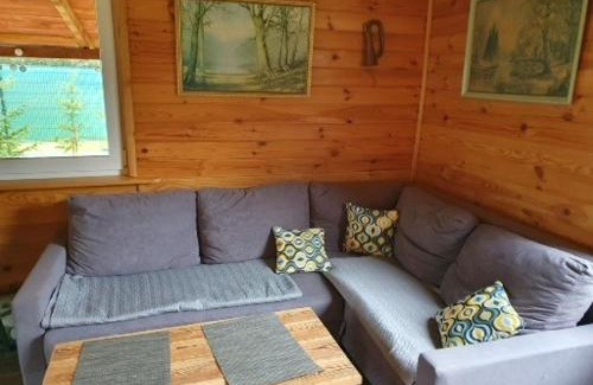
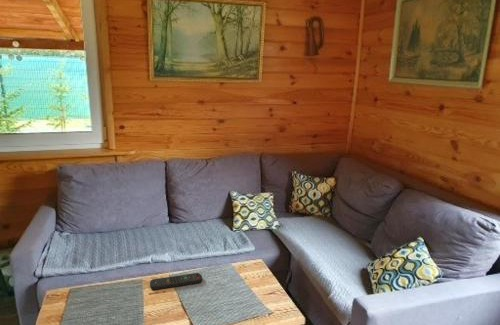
+ remote control (176, 280)
